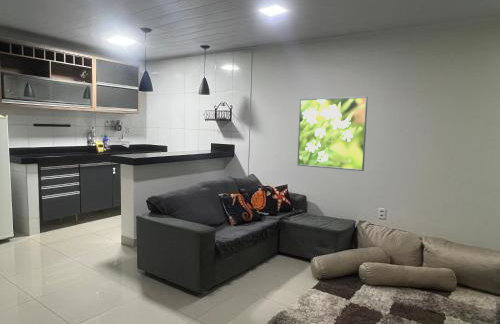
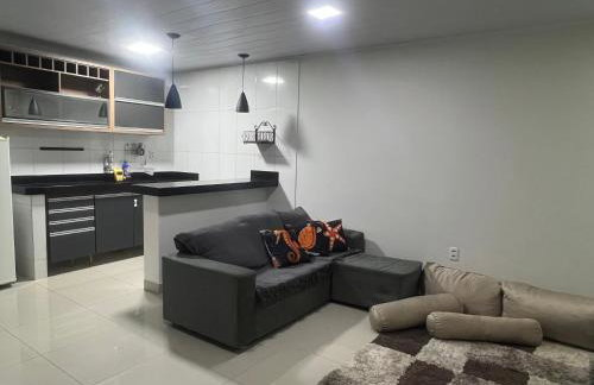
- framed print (330, 133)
